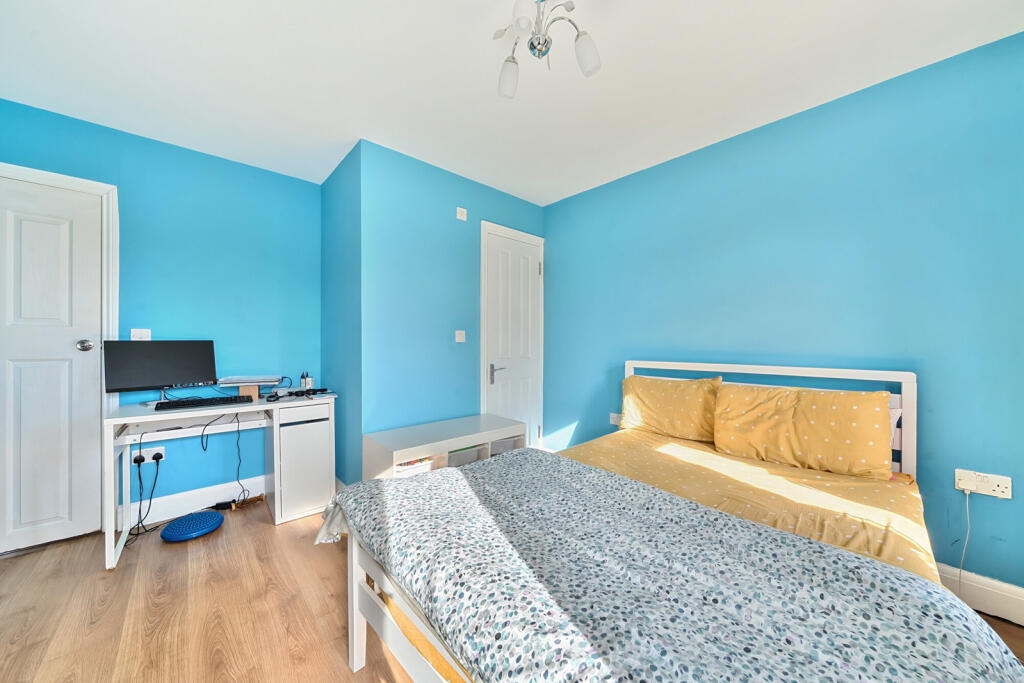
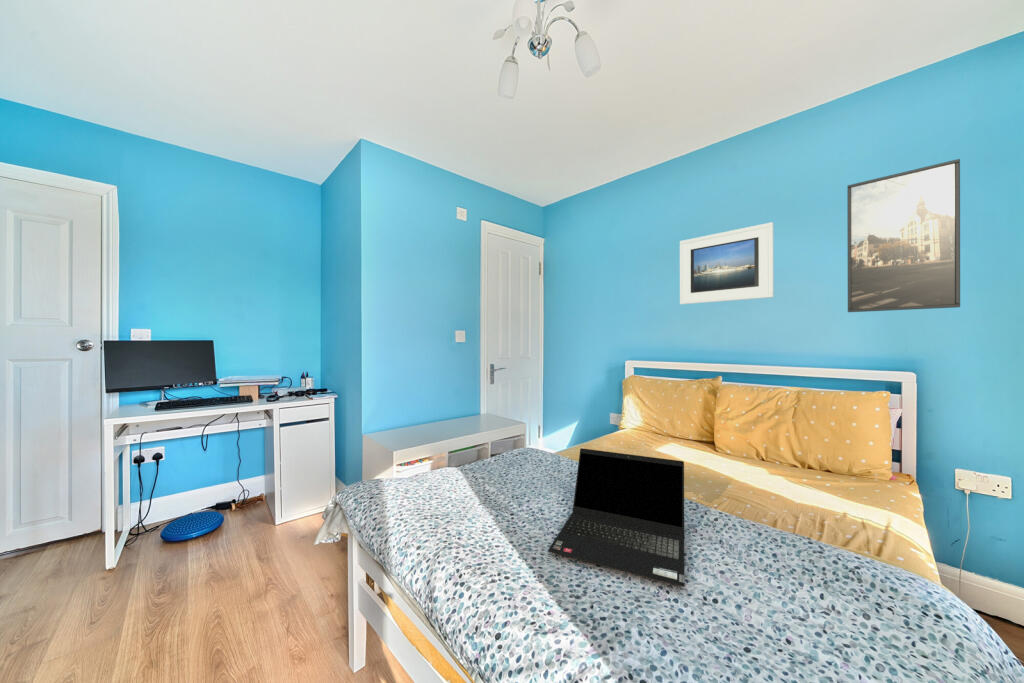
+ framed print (722, 266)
+ laptop computer (621, 504)
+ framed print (899, 241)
